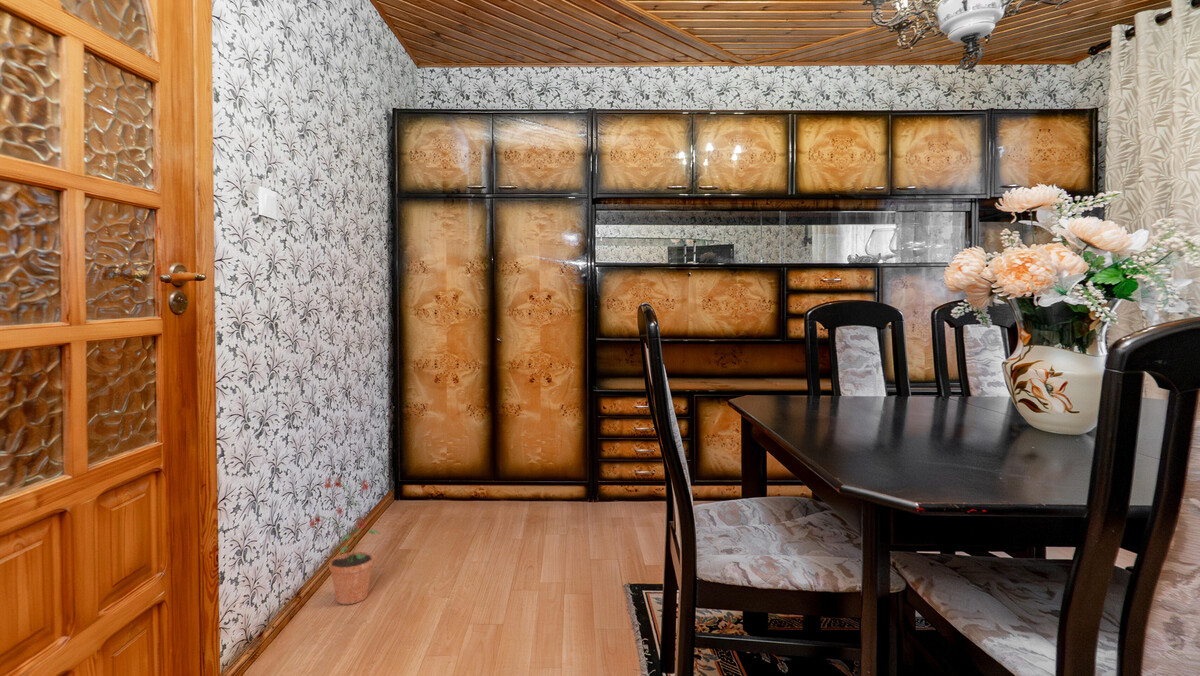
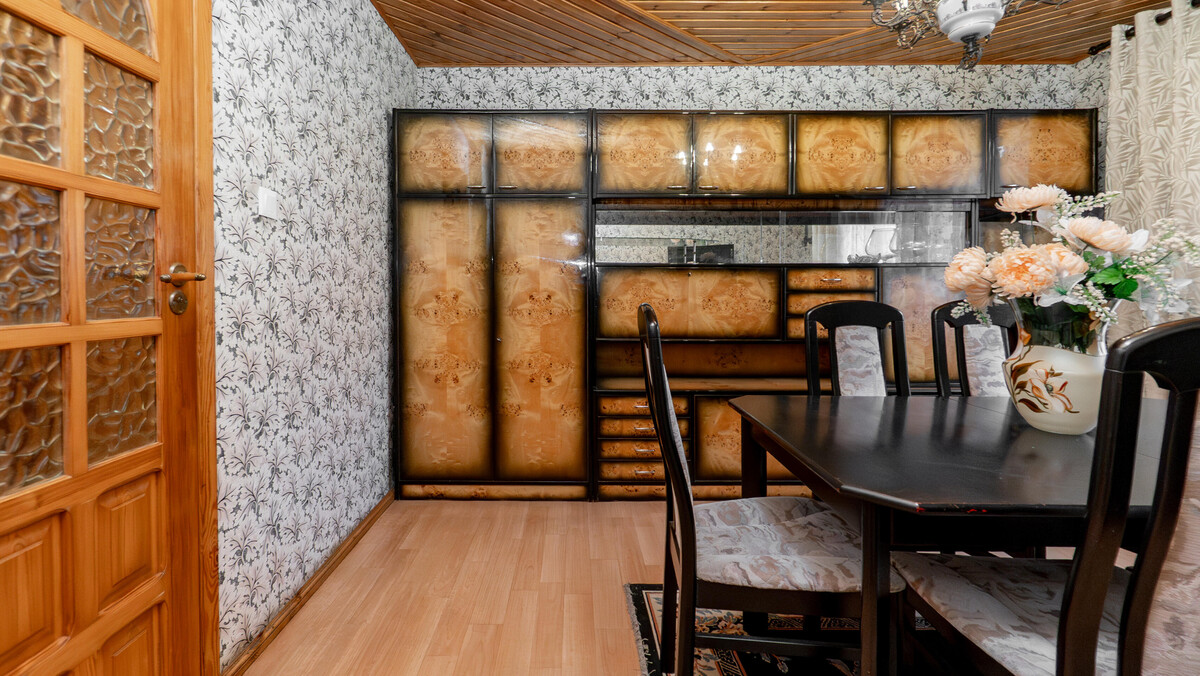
- potted plant (348, 539)
